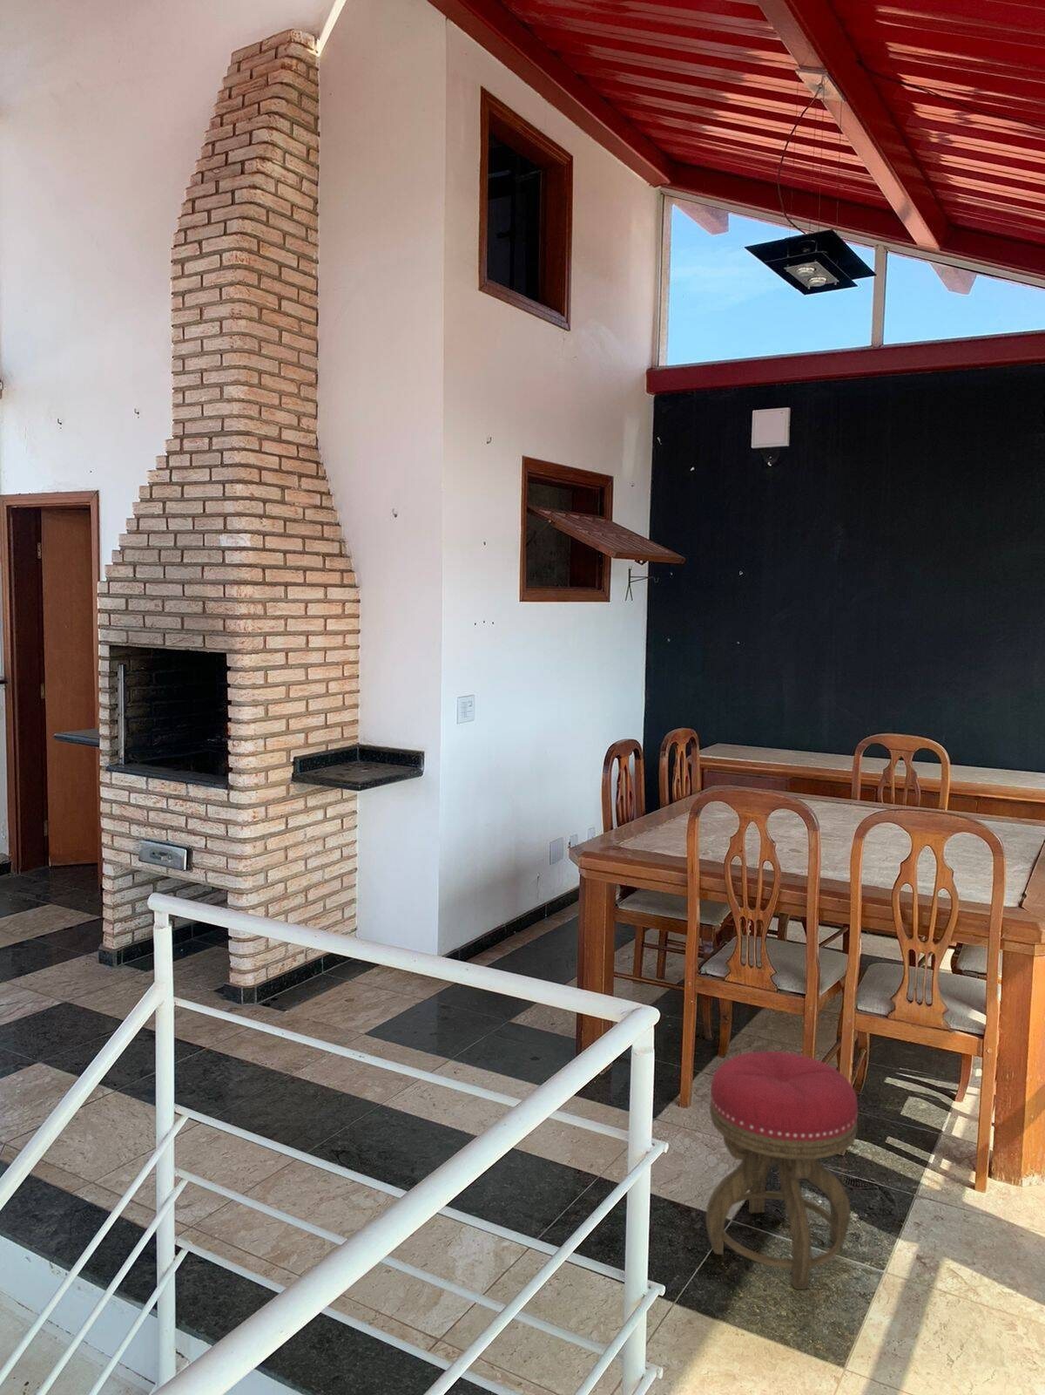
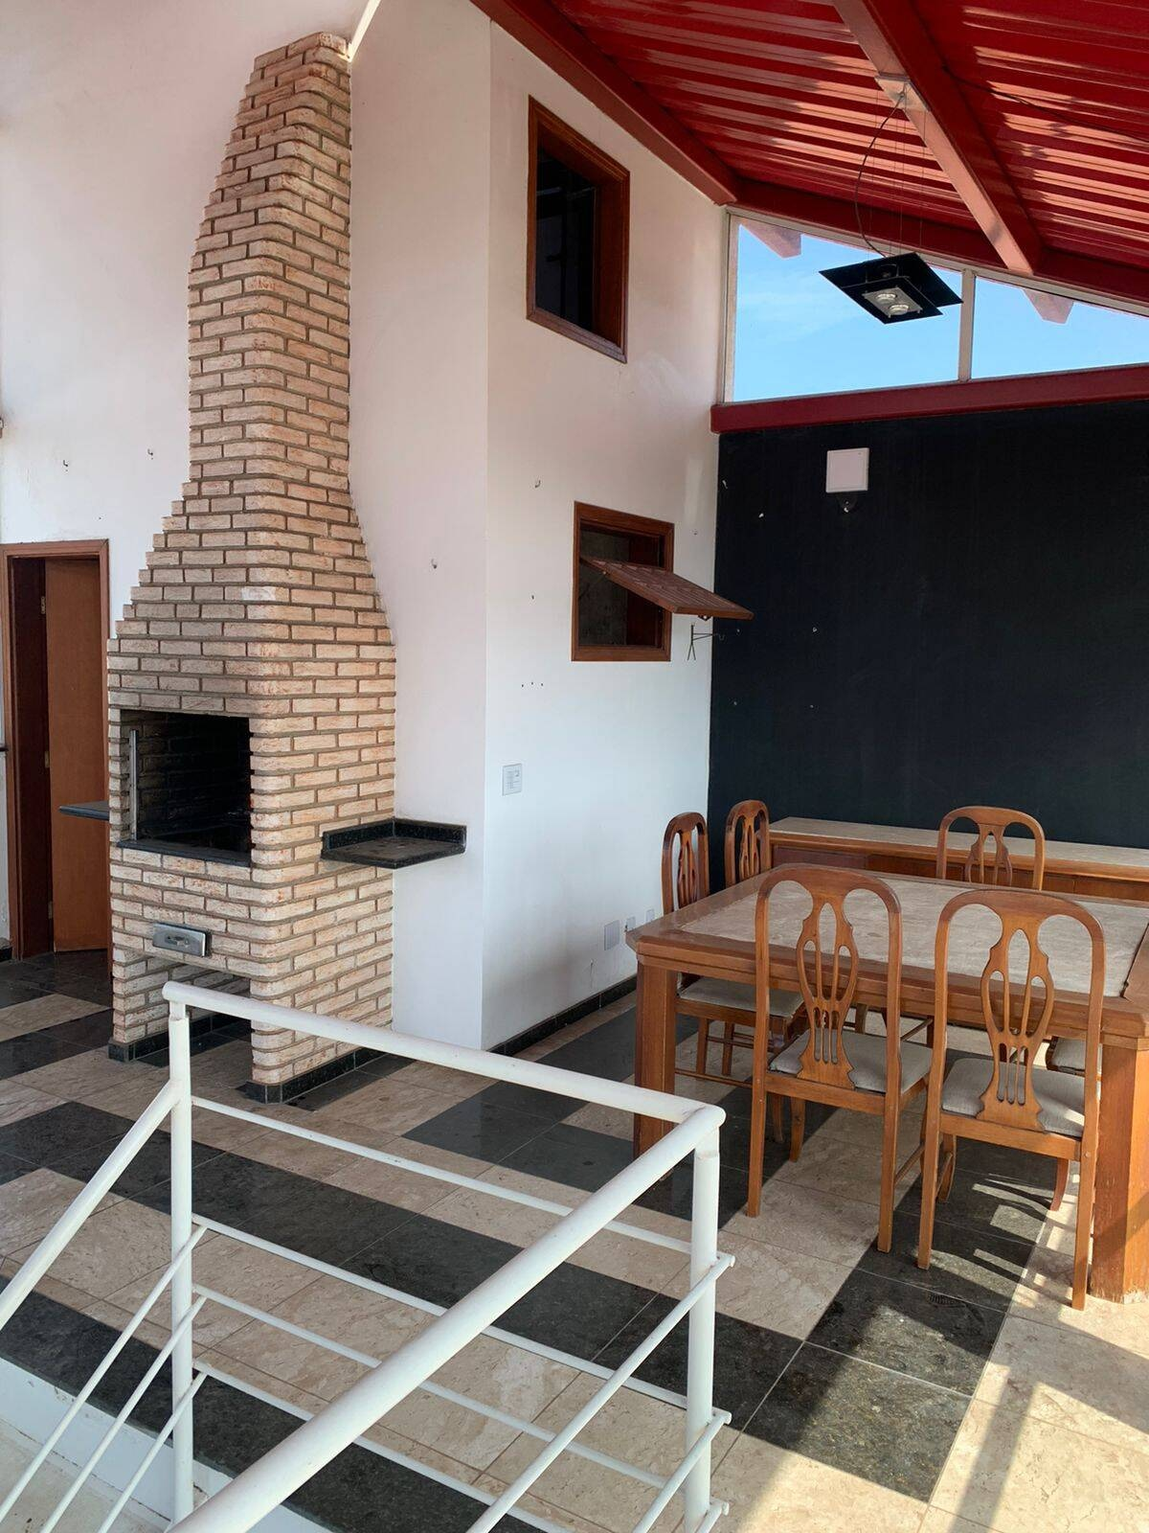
- stool (780, 1160)
